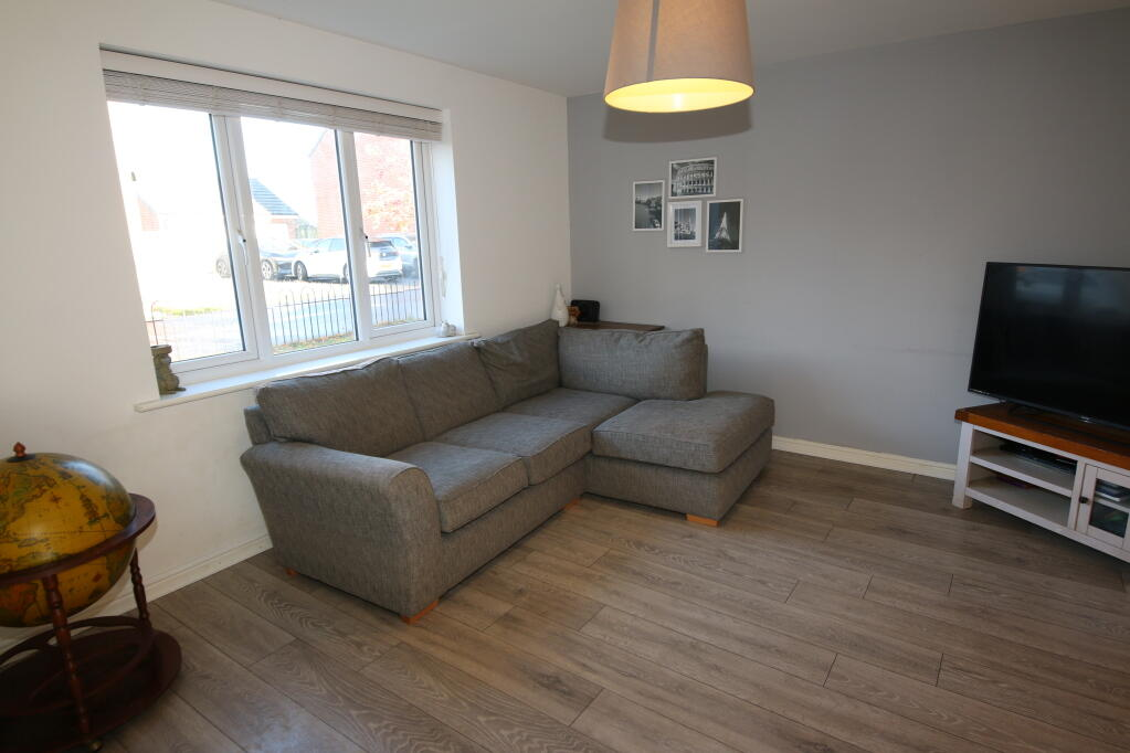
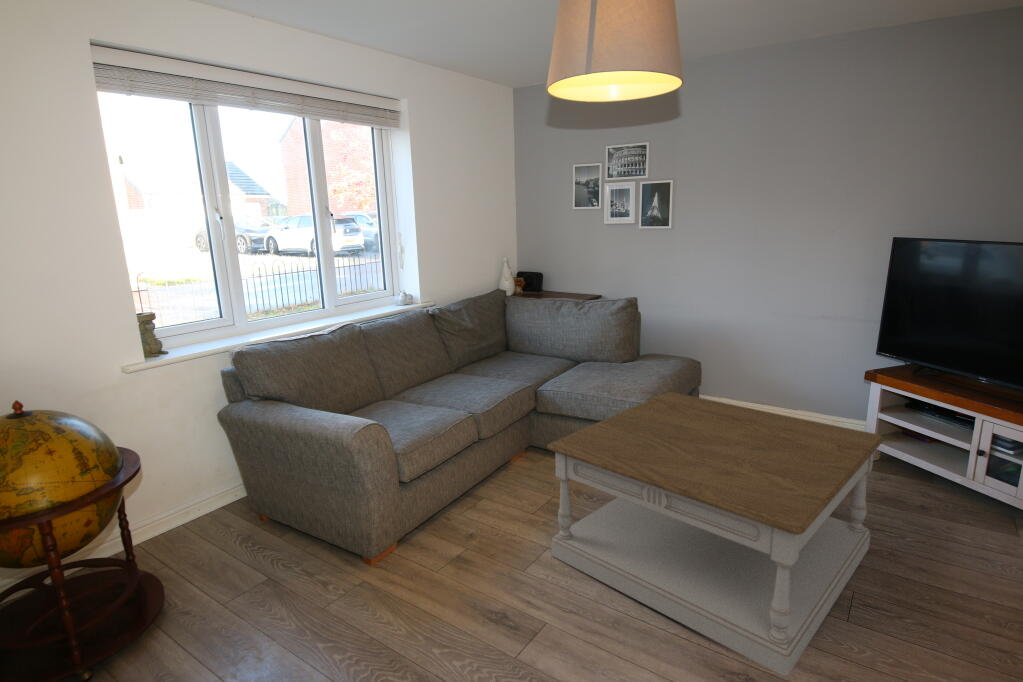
+ coffee table (712, 496)
